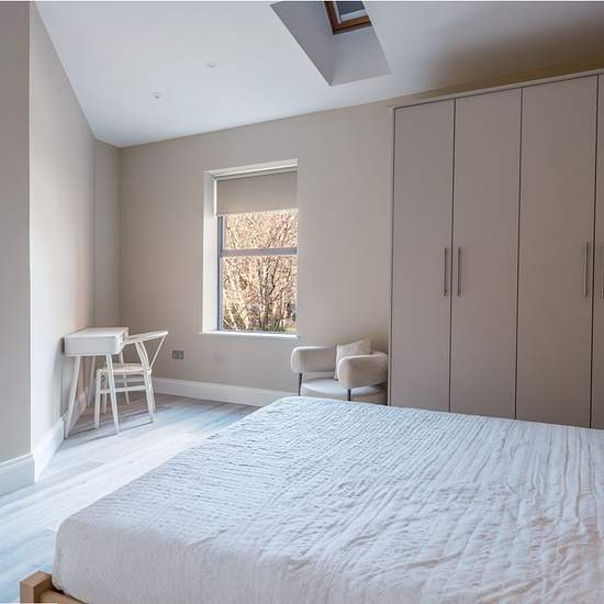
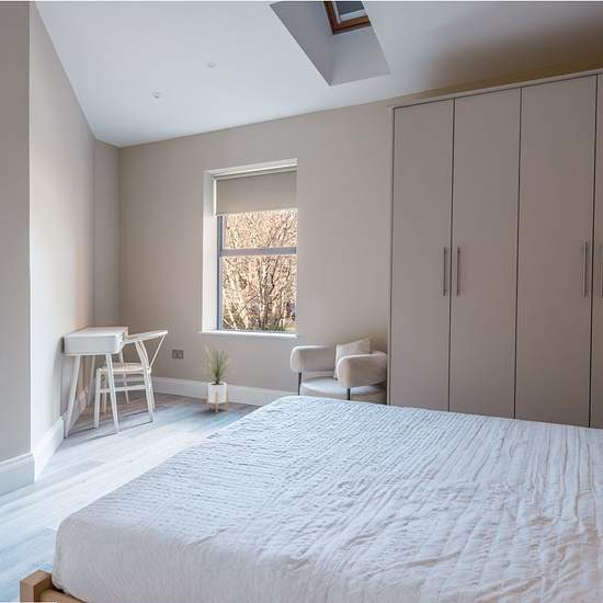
+ house plant (216, 375)
